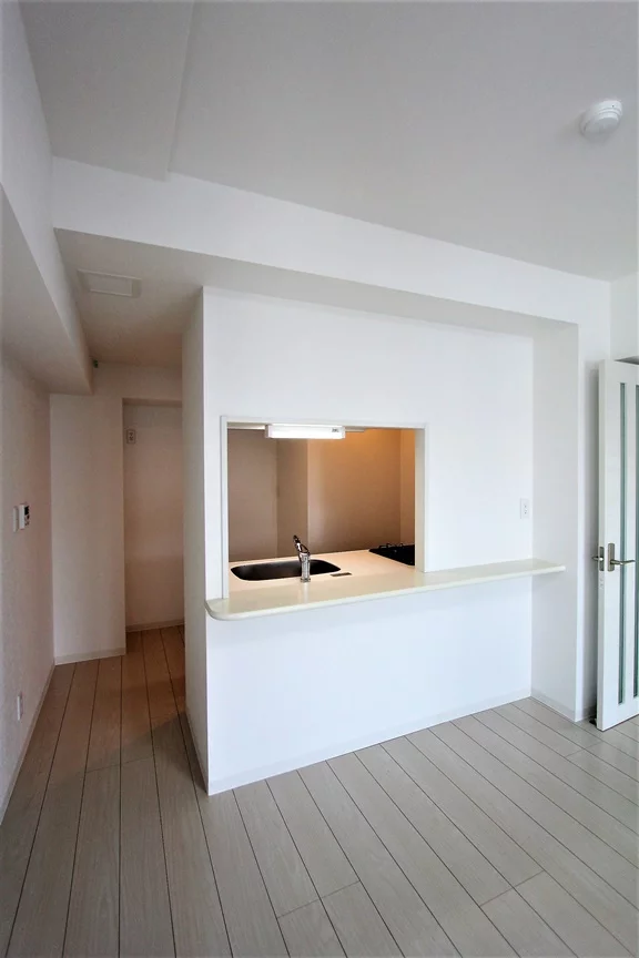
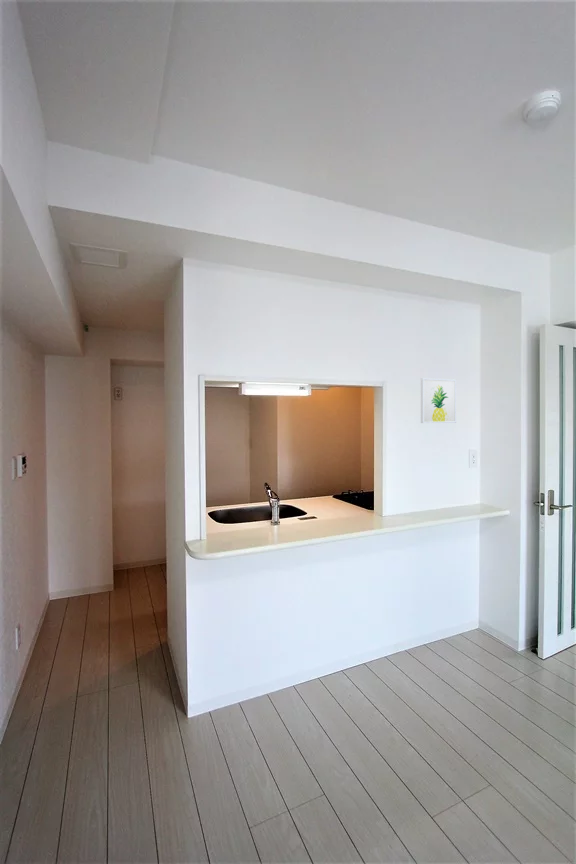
+ wall art (438, 400)
